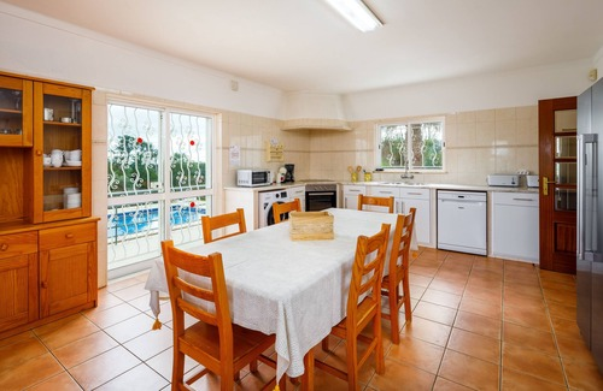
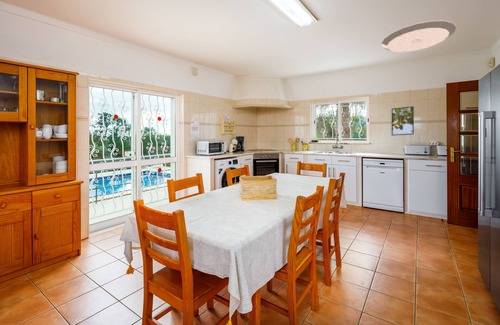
+ ceiling light fixture (416, 39)
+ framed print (402, 121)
